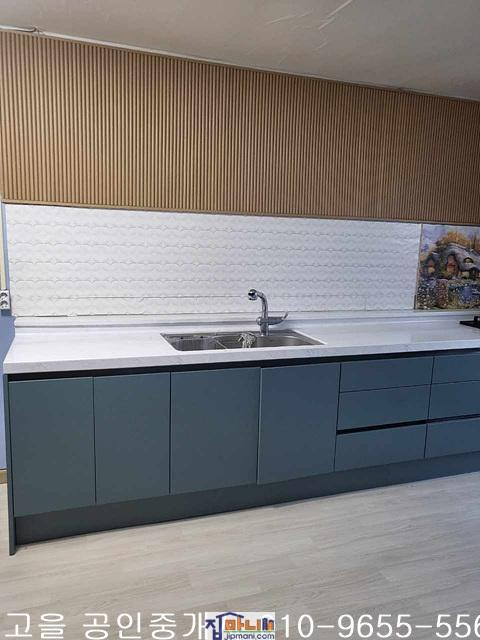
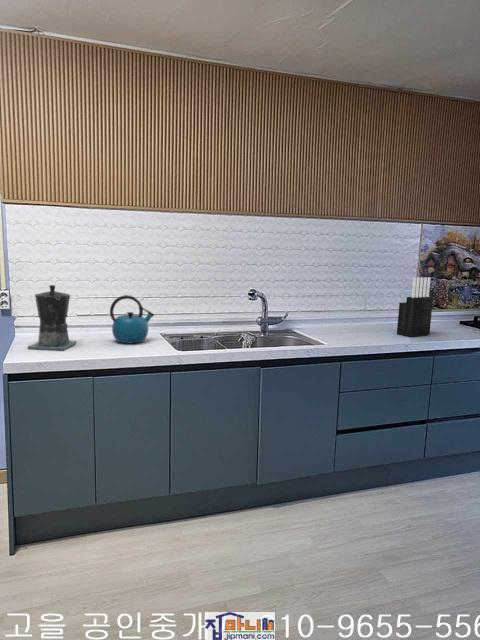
+ knife block (414, 305)
+ coffee maker (52, 315)
+ kettle (132, 318)
